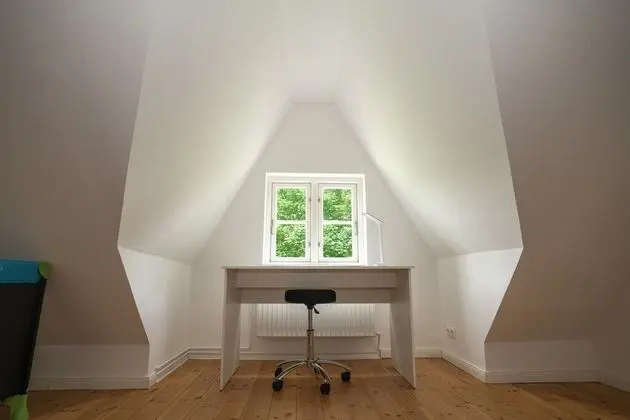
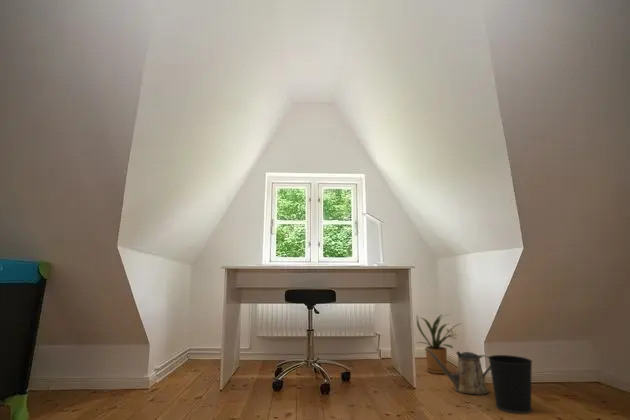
+ house plant (438, 341)
+ watering can (459, 369)
+ wastebasket (511, 383)
